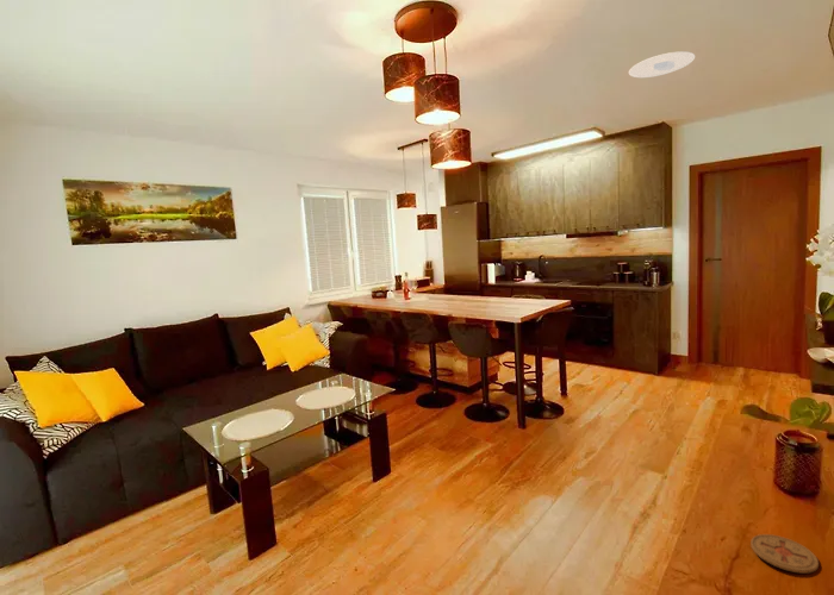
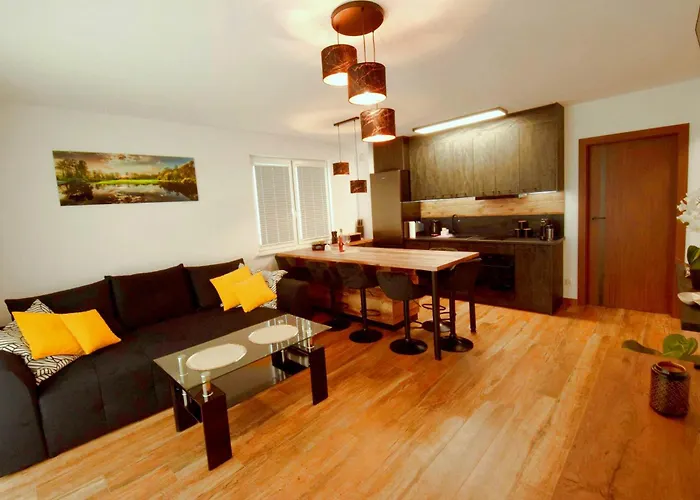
- coaster (783, 552)
- recessed light (660, 62)
